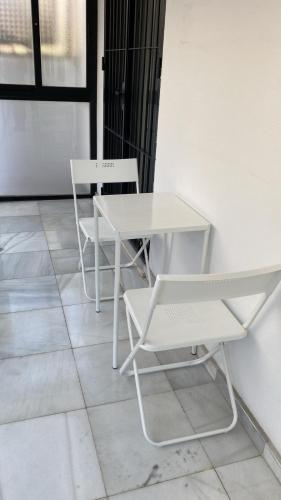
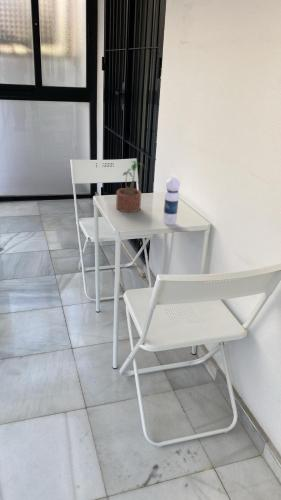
+ water bottle (171, 199)
+ potted plant (132, 185)
